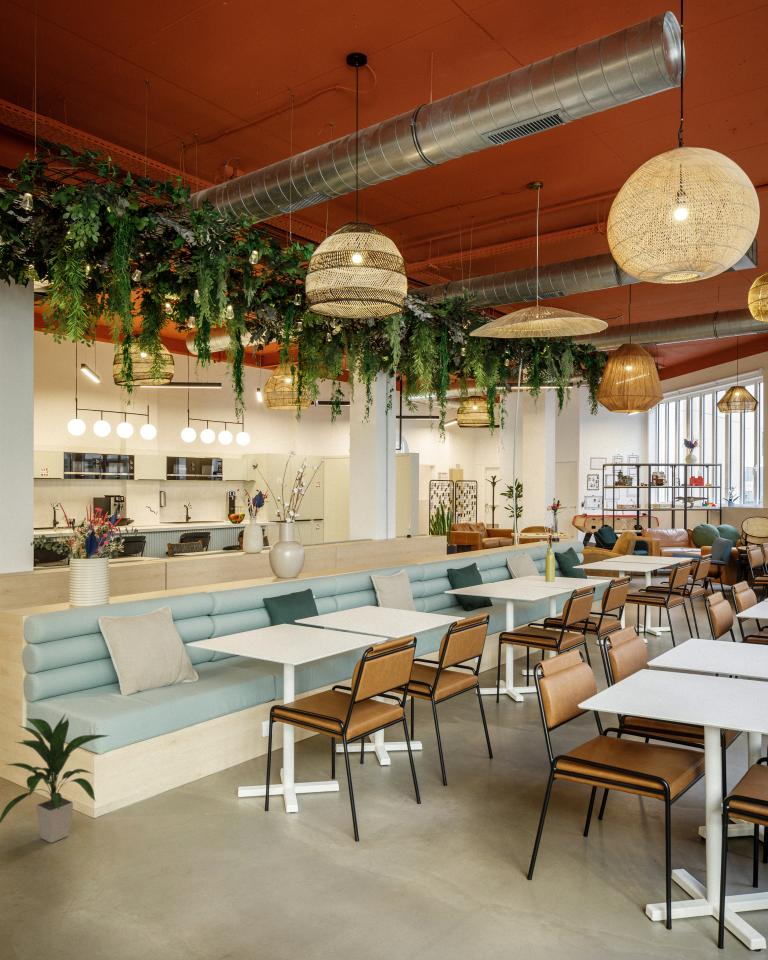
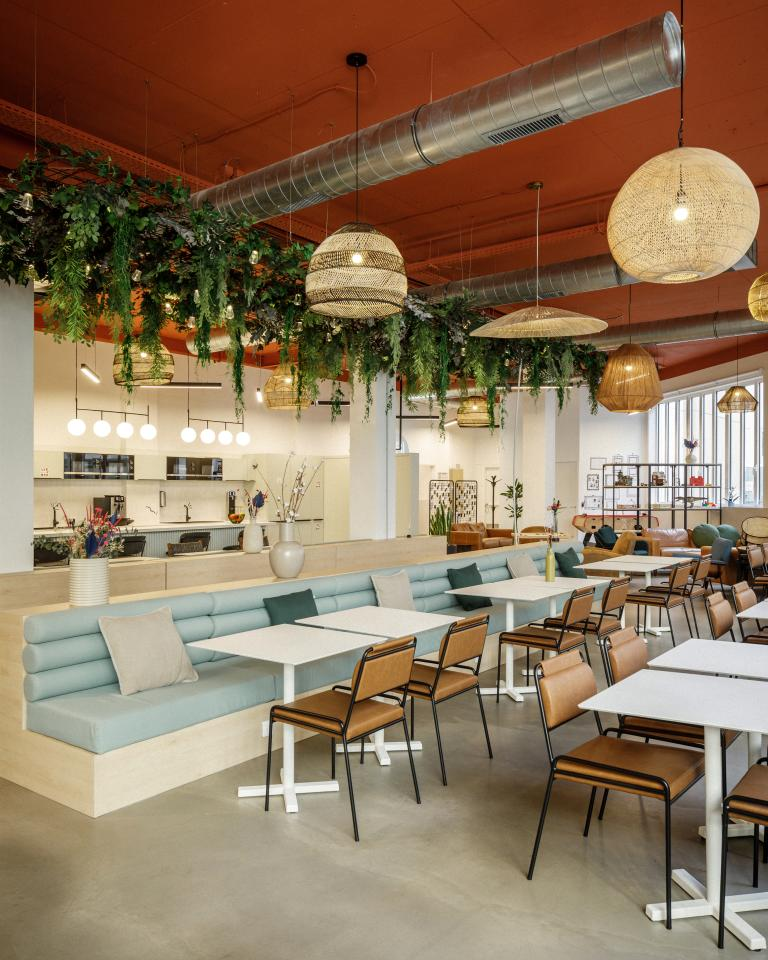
- indoor plant (49, 774)
